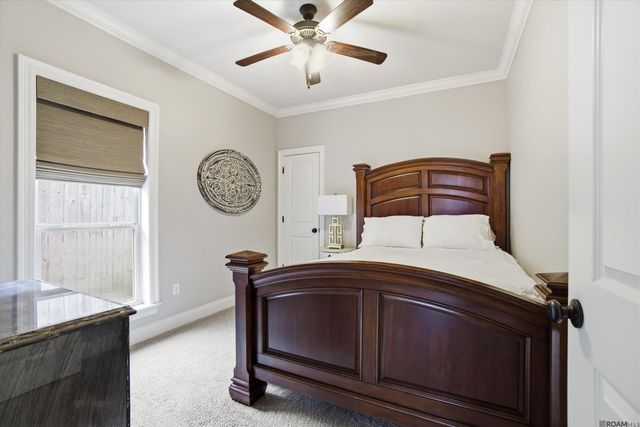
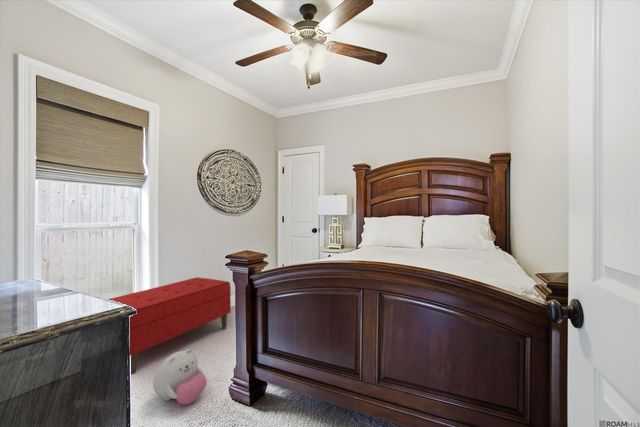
+ plush toy (180, 375)
+ bench (171, 316)
